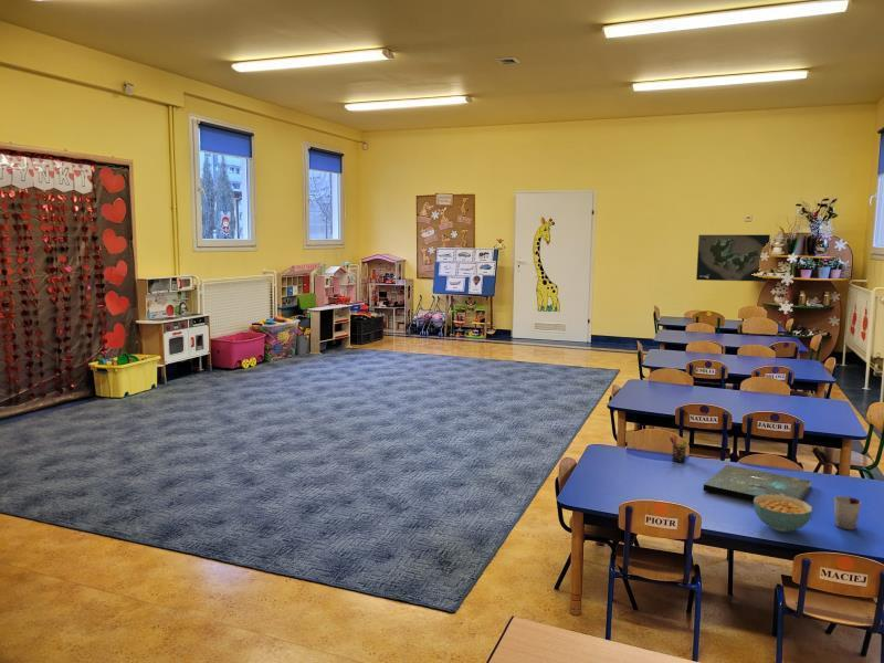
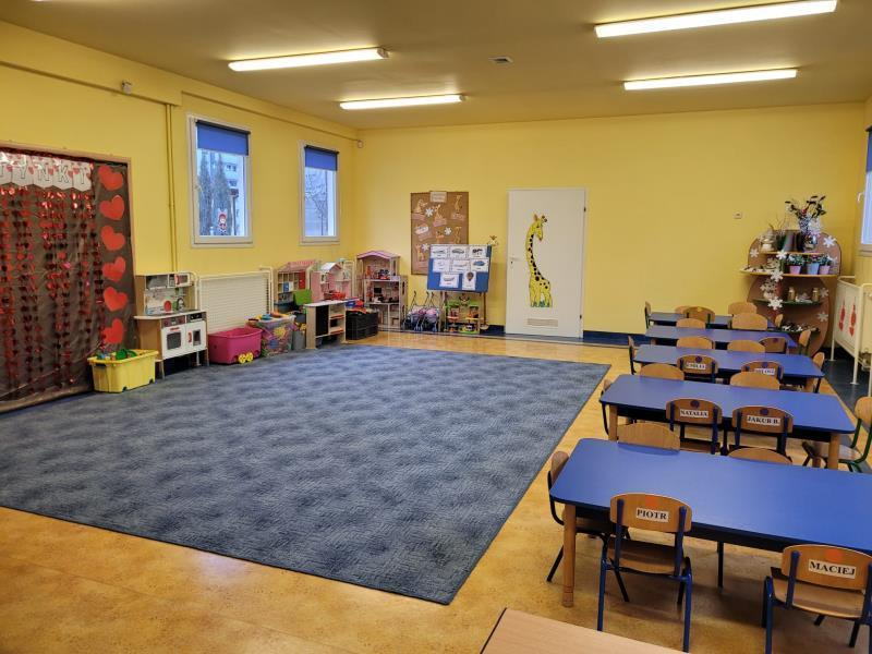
- pen holder (680, 448)
- cup (846, 512)
- cereal bowl (781, 516)
- board game (757, 483)
- map (734, 257)
